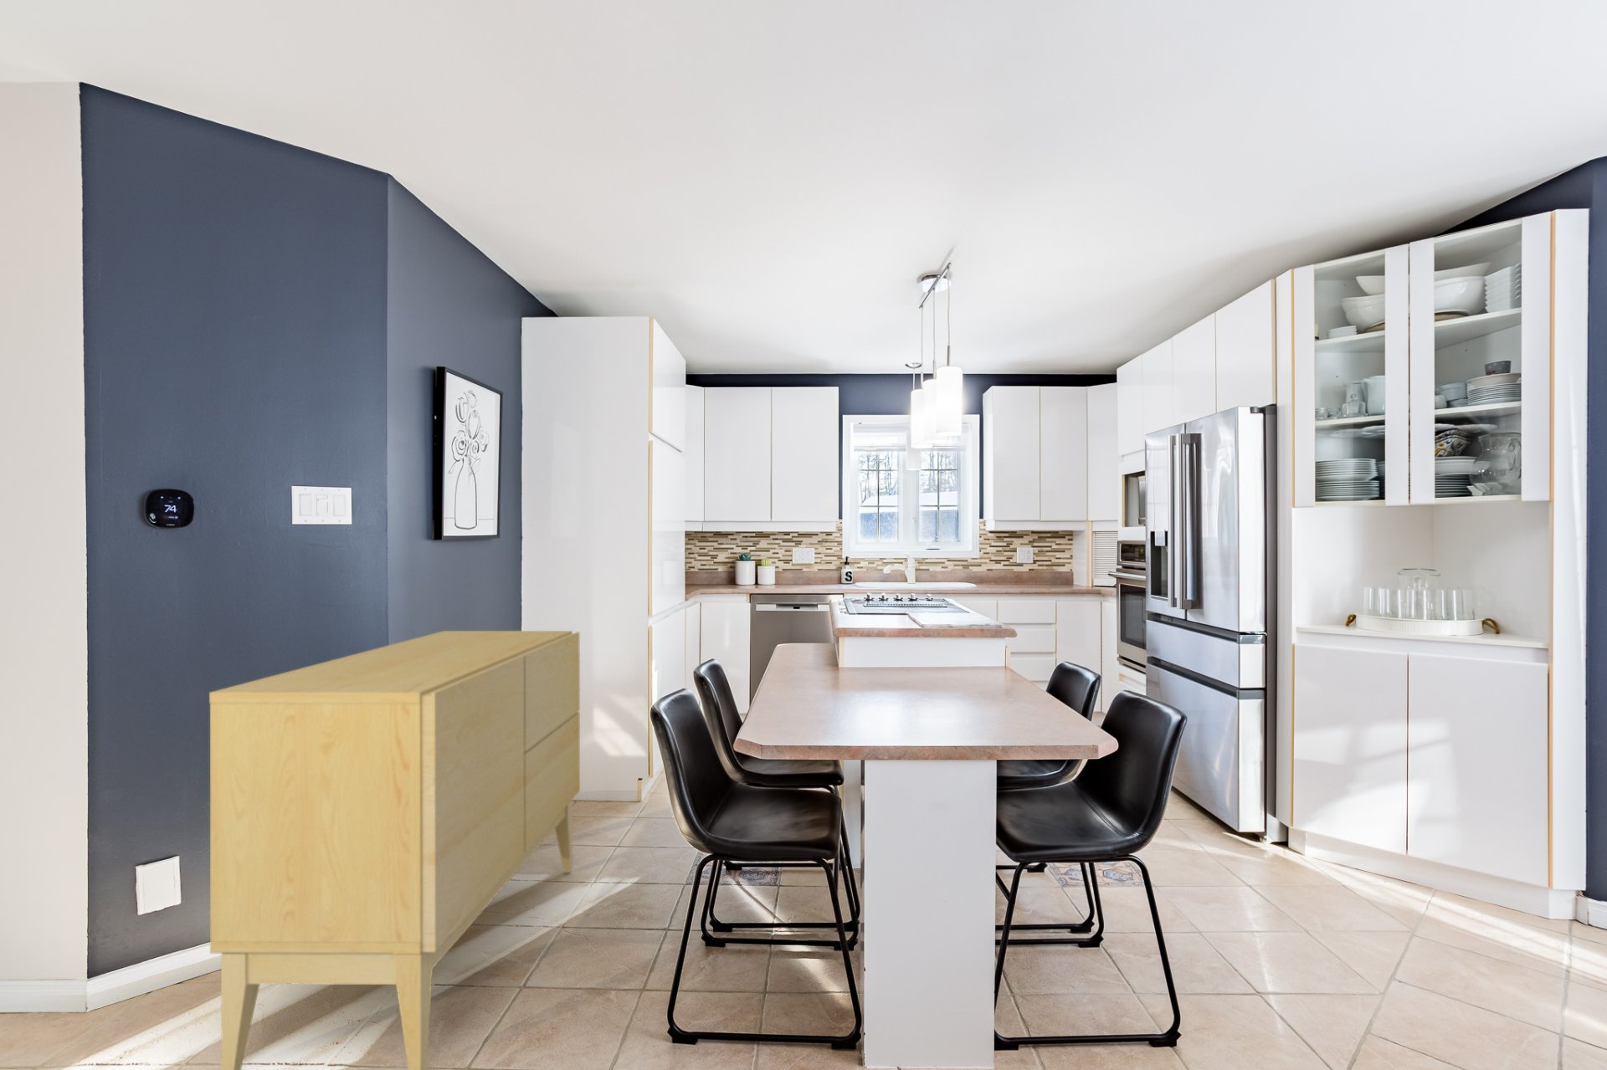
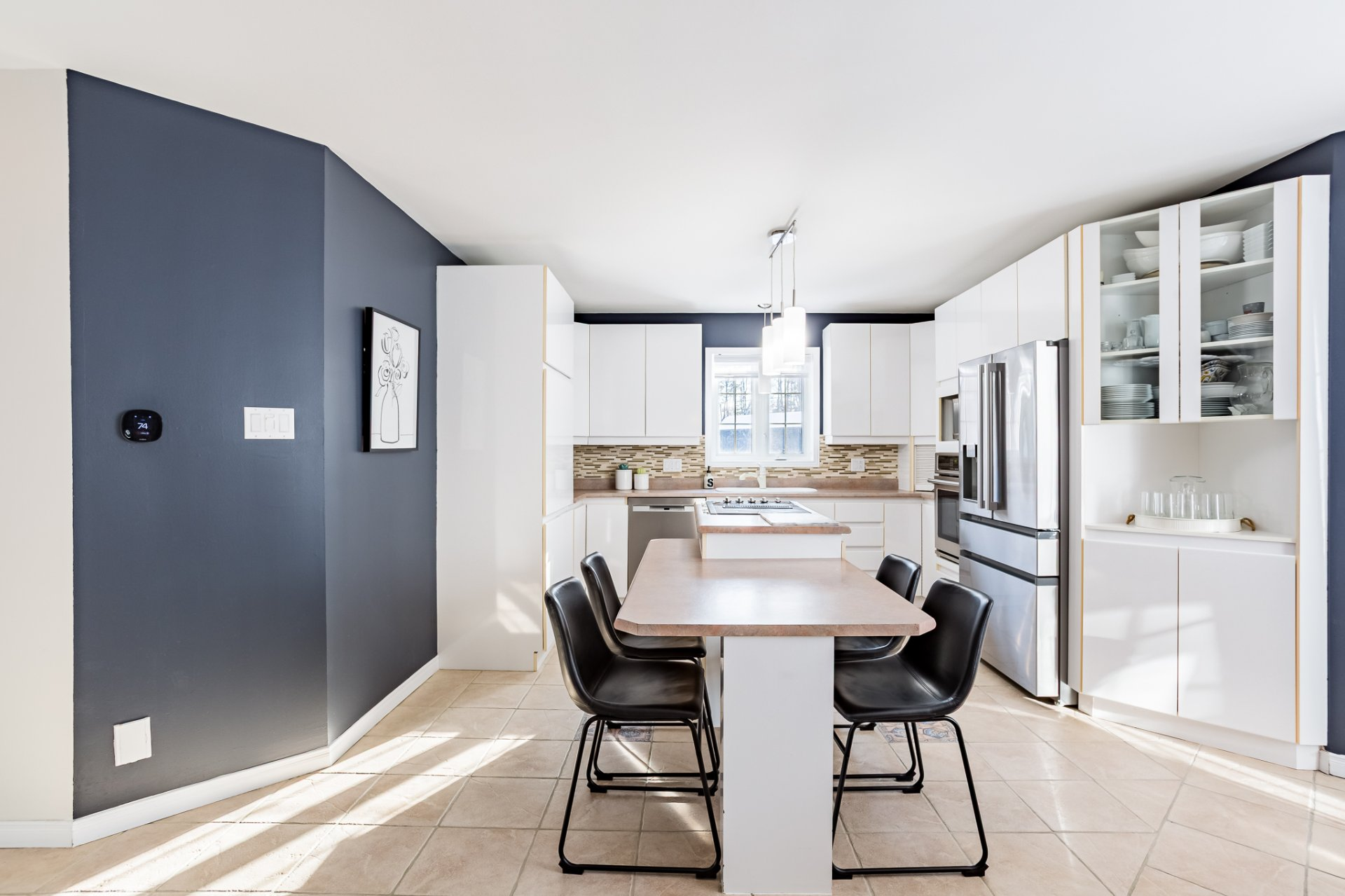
- sideboard (440, 801)
